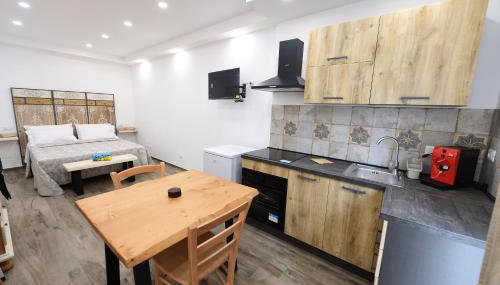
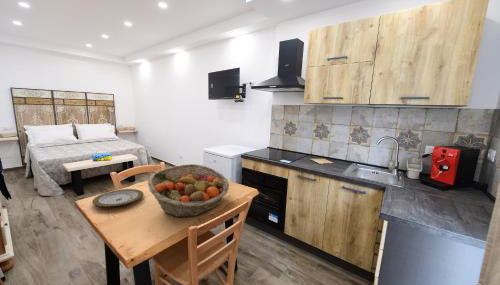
+ fruit basket (191, 187)
+ plate (119, 198)
